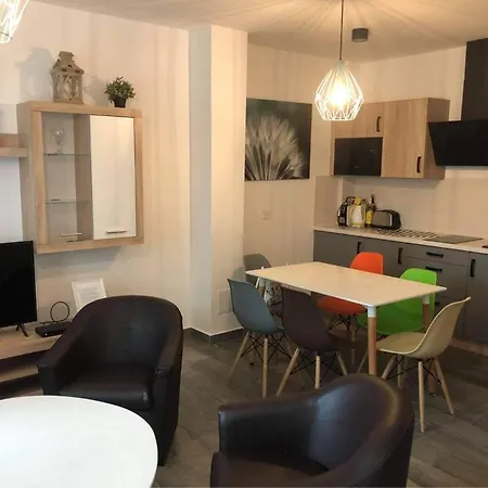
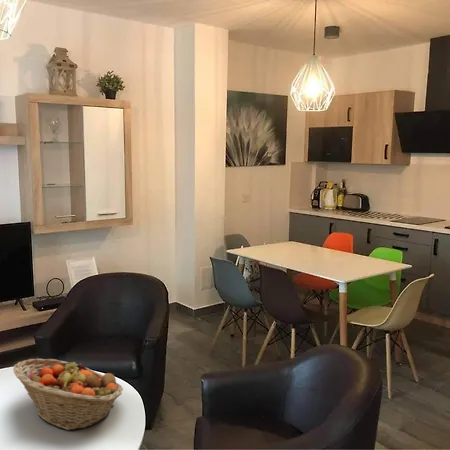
+ fruit basket (68, 387)
